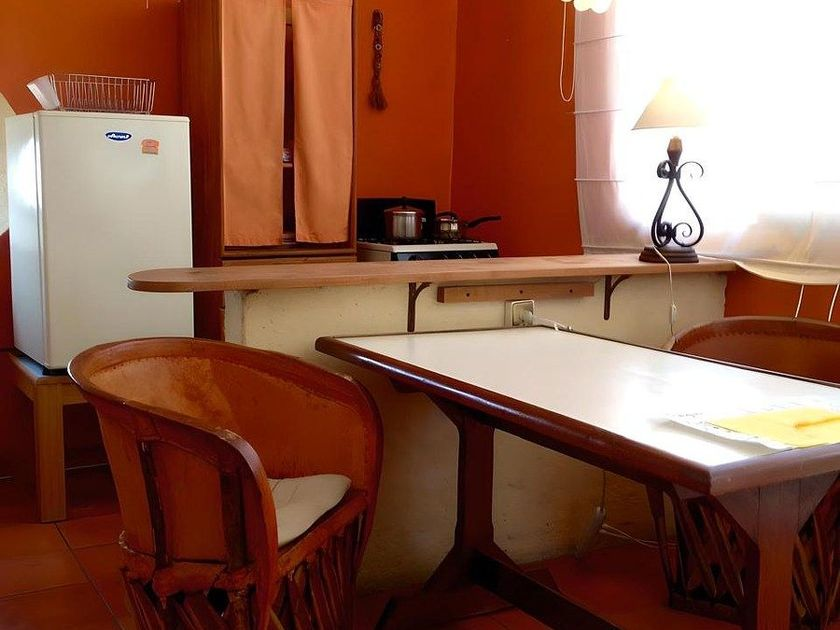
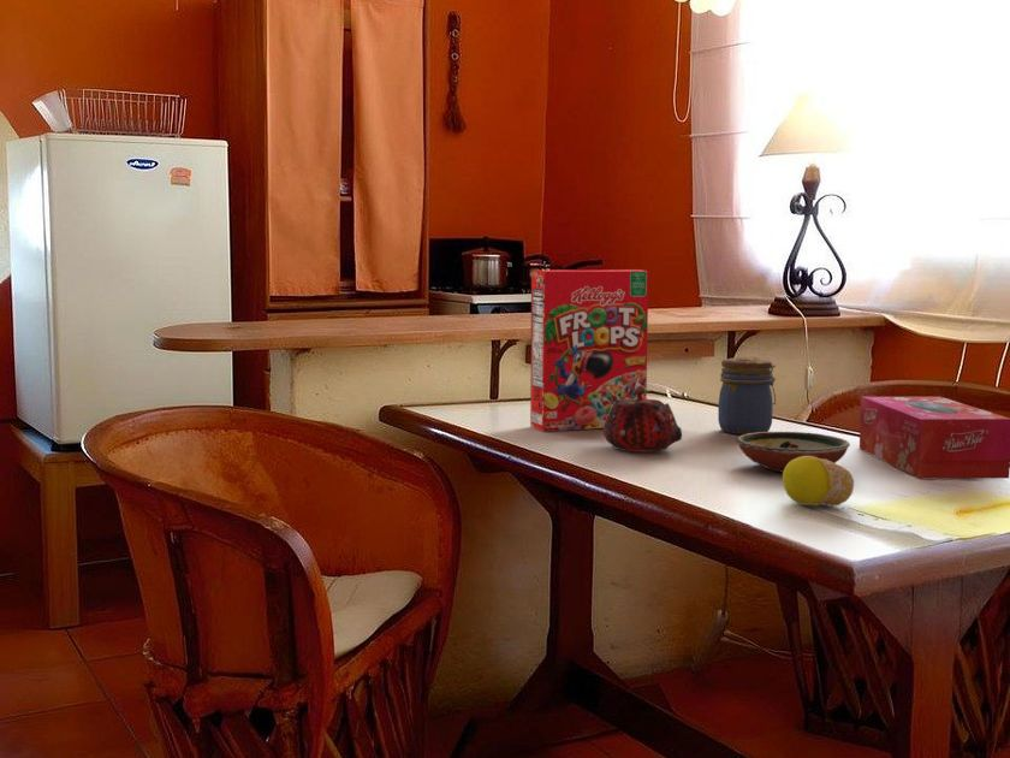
+ jar (748, 395)
+ cereal box (589, 348)
+ fruit (818, 479)
+ teapot (637, 416)
+ decorative bowl (791, 454)
+ tissue box (929, 434)
